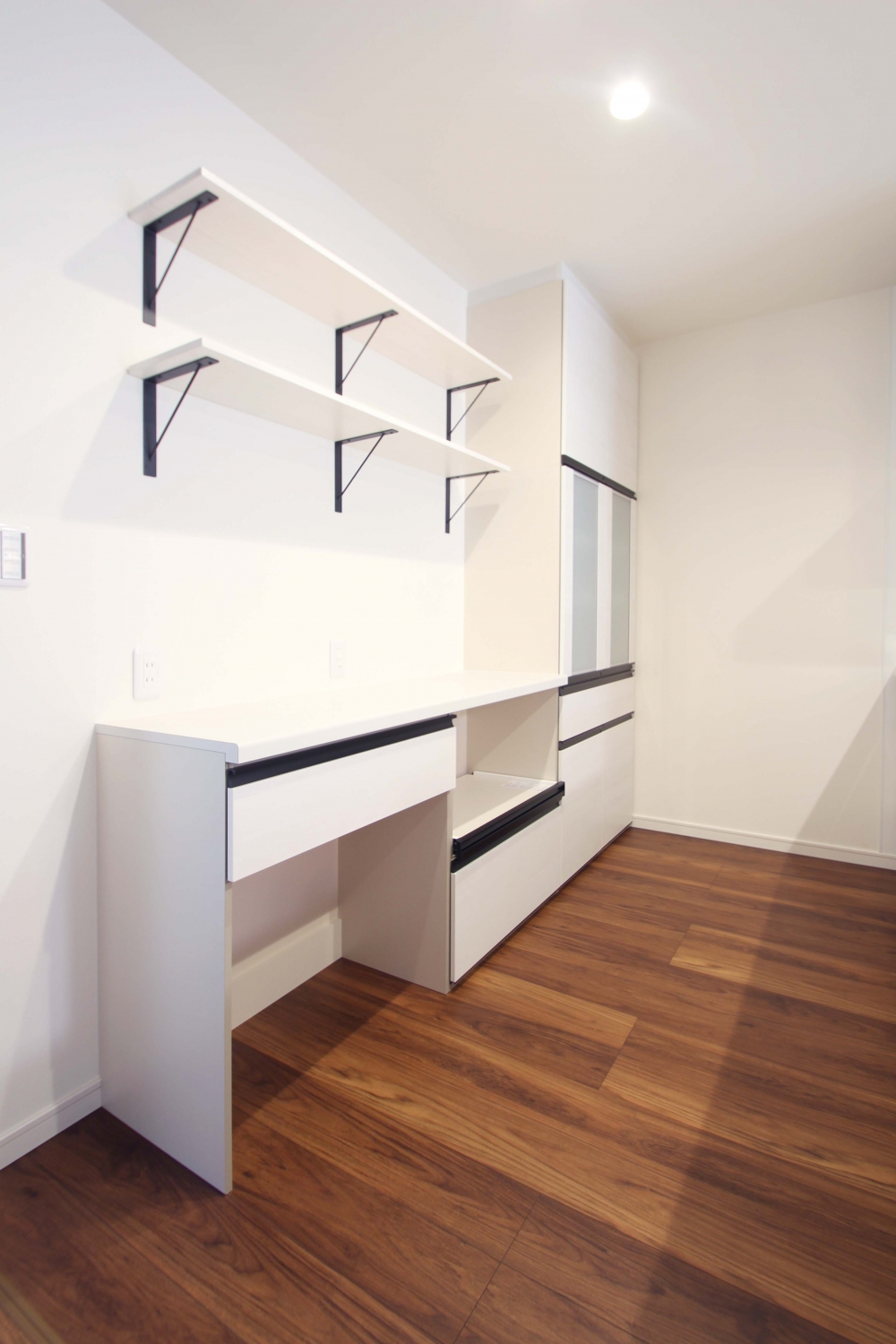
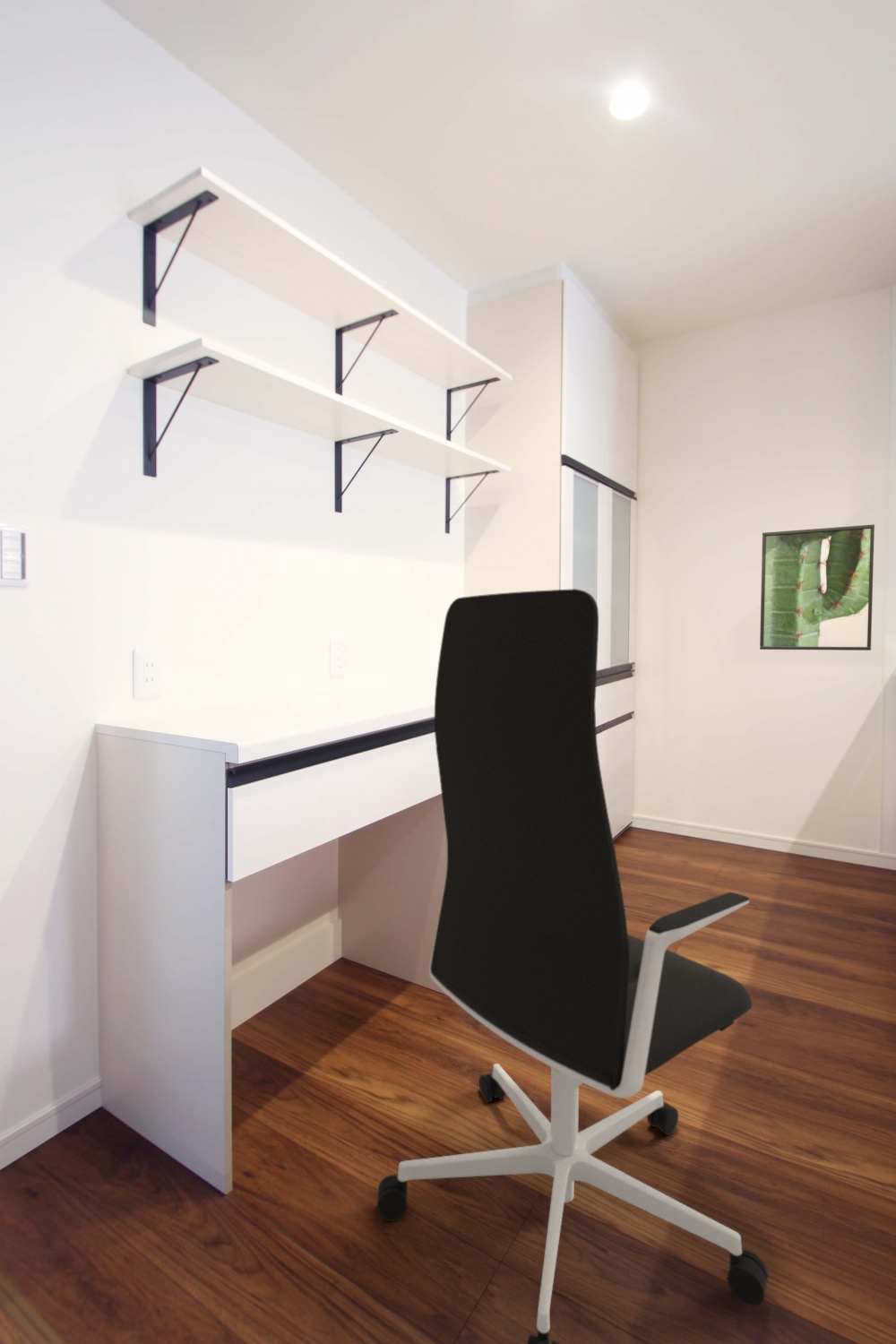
+ office chair (576, 903)
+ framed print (814, 590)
